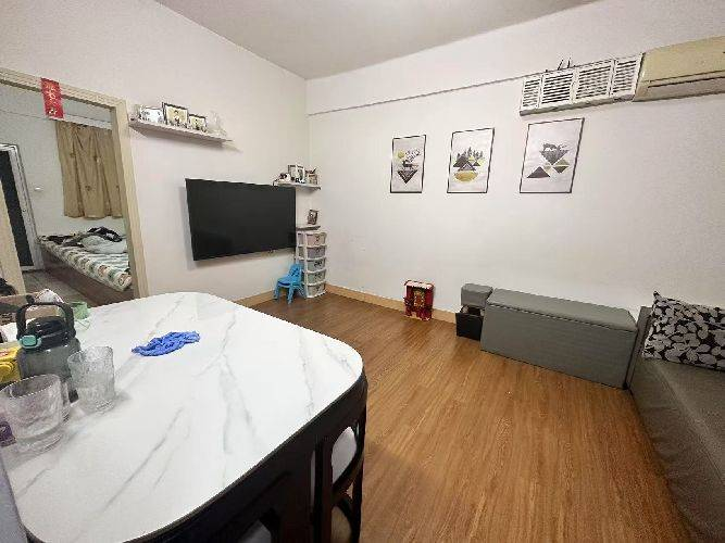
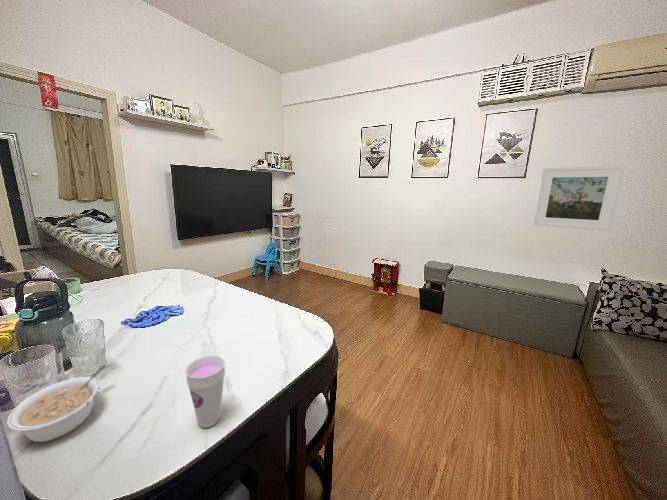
+ cup (207, 393)
+ legume (60, 406)
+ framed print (574, 198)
